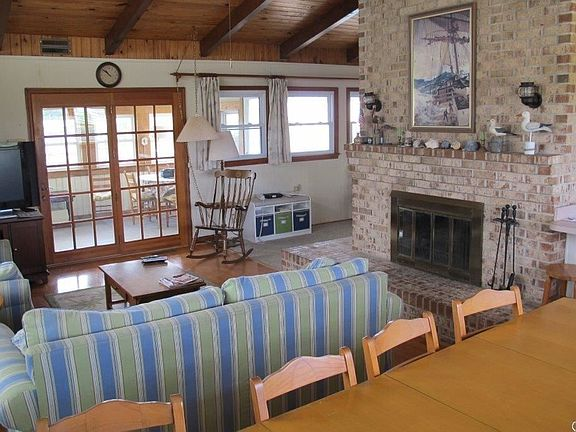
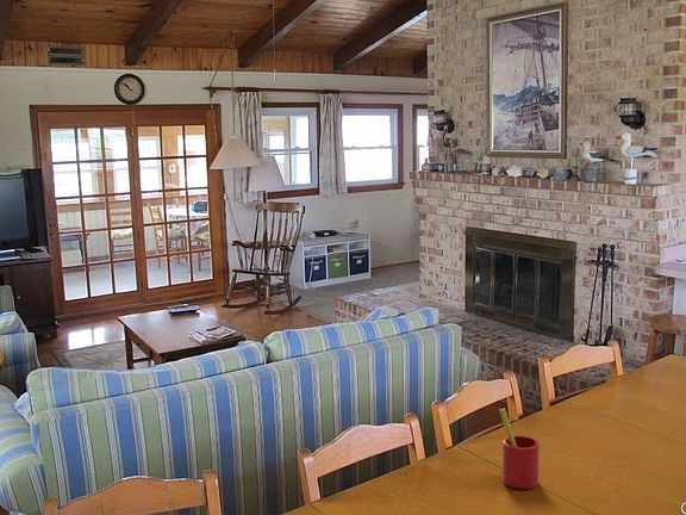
+ straw (517, 446)
